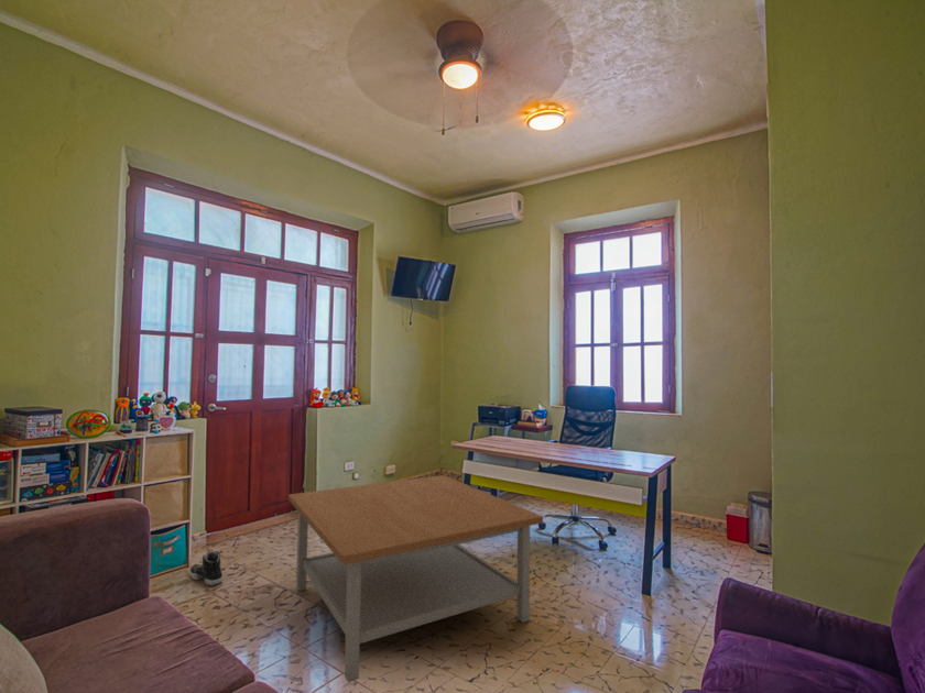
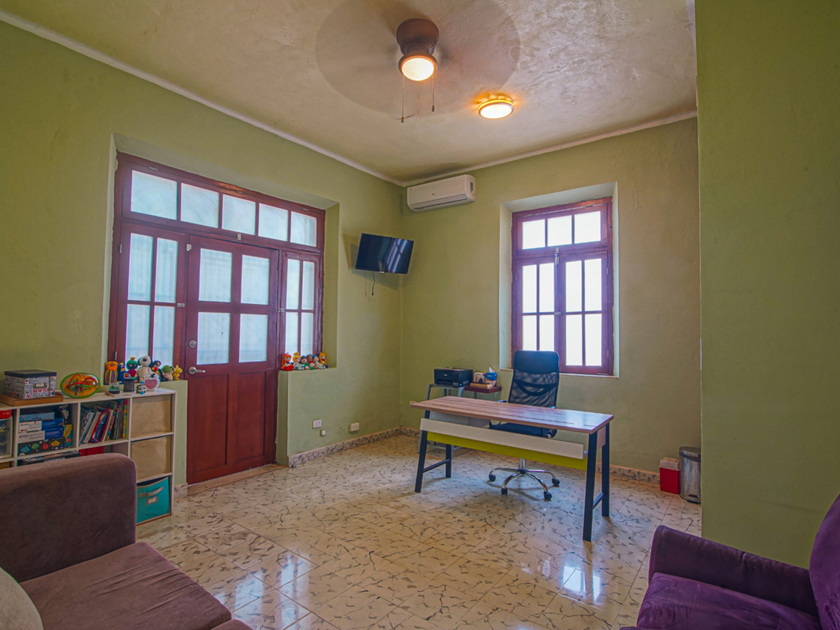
- sneaker (206, 564)
- coffee table (406, 553)
